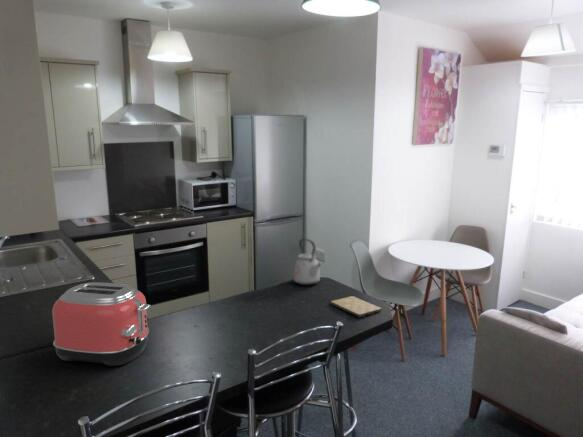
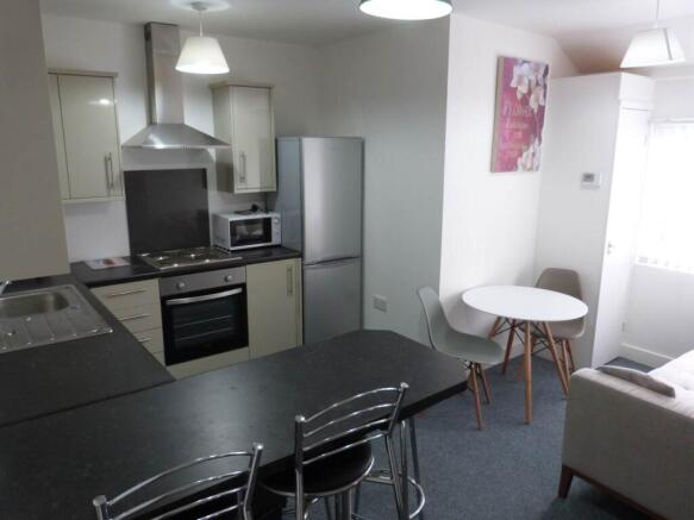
- toaster (105, 321)
- kettle (309, 262)
- cutting board (355, 305)
